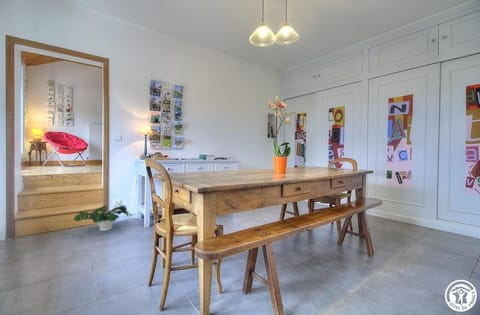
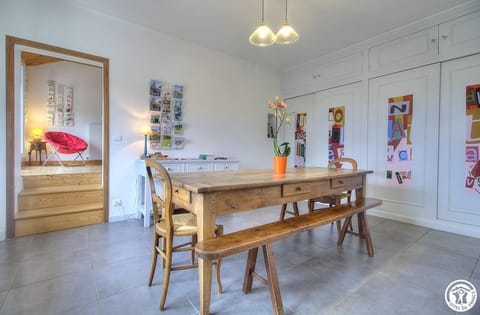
- potted plant (103, 220)
